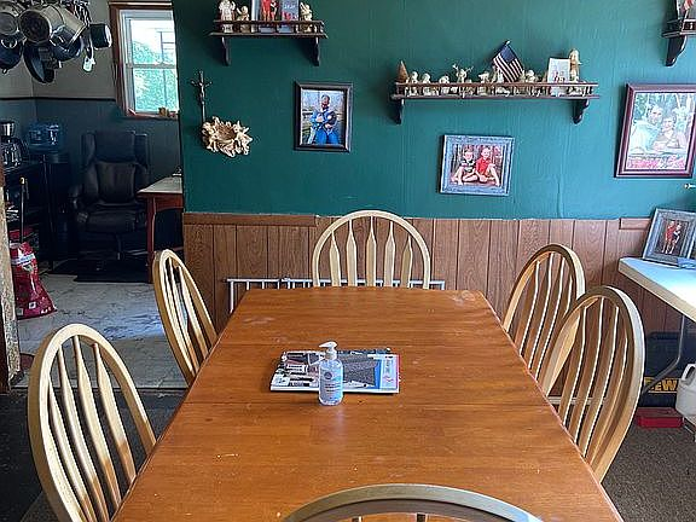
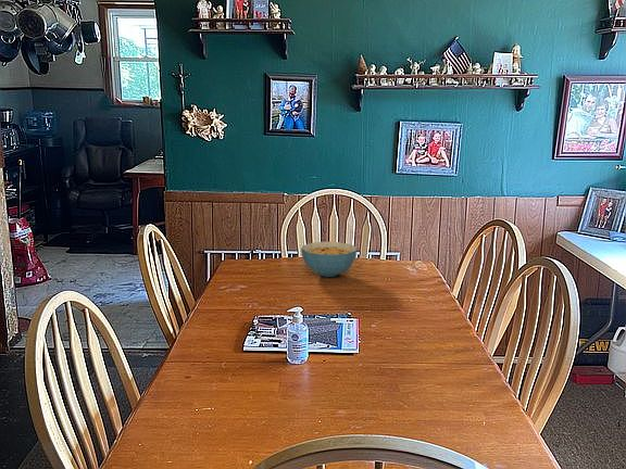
+ cereal bowl (328, 261)
